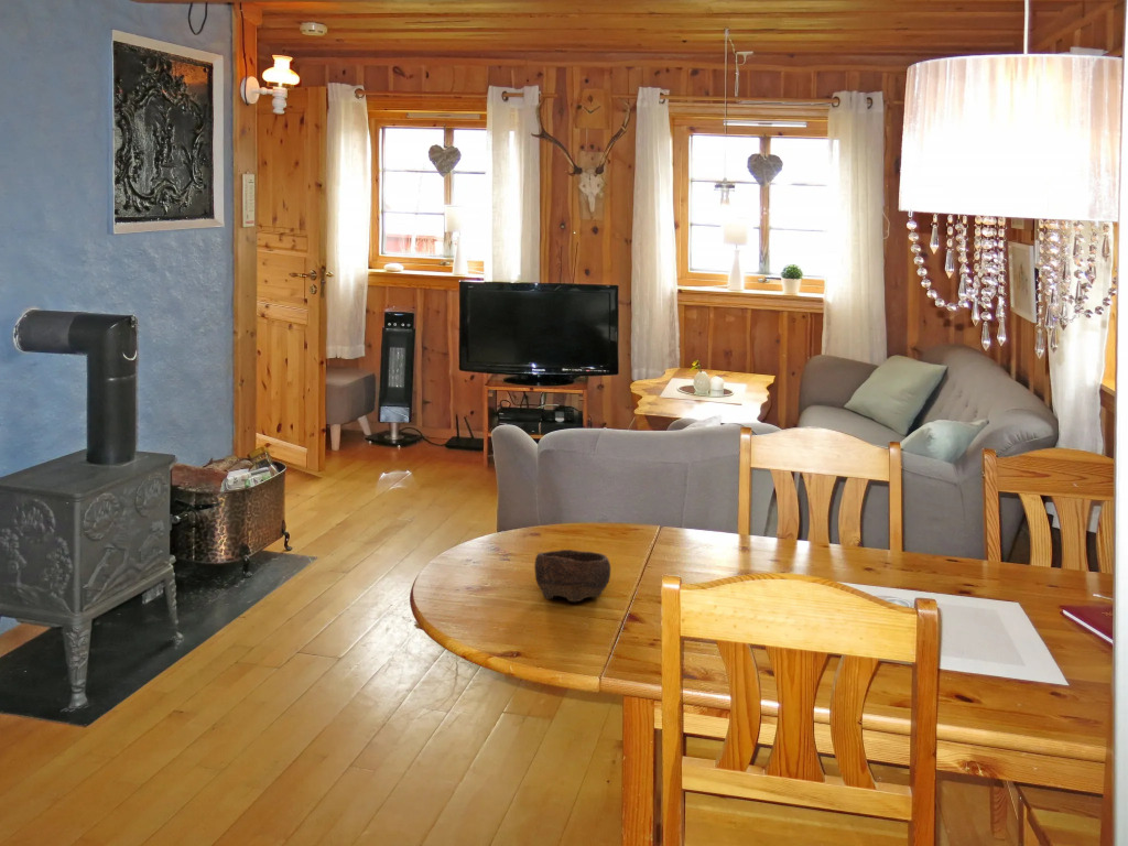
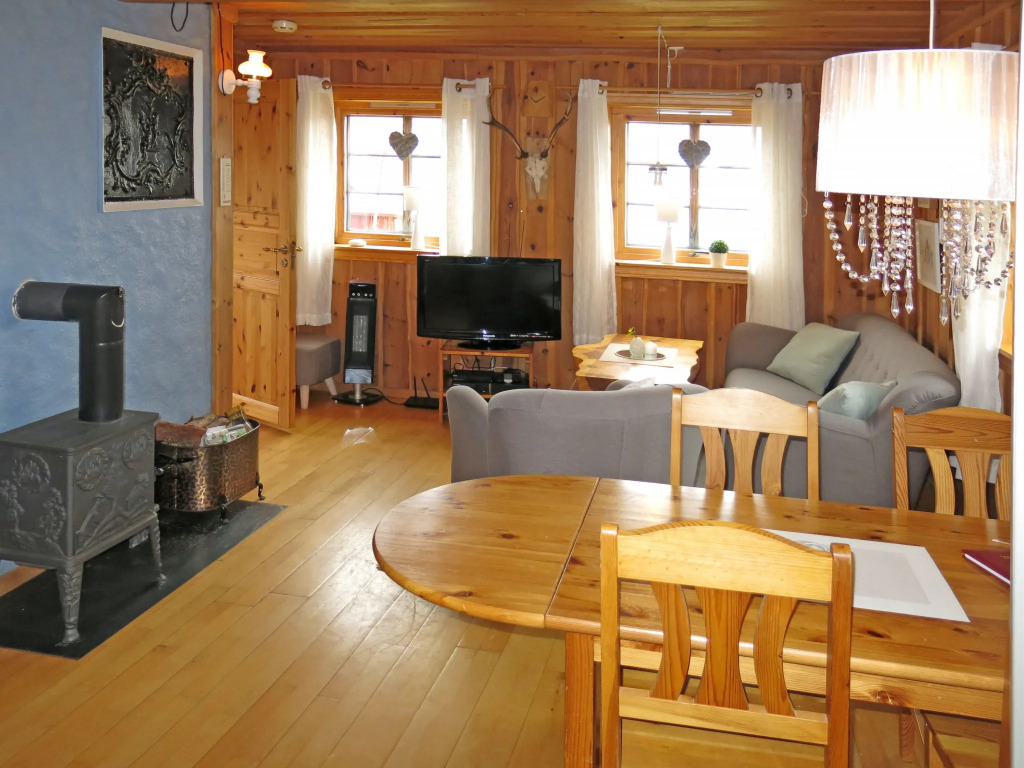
- bowl (572, 573)
